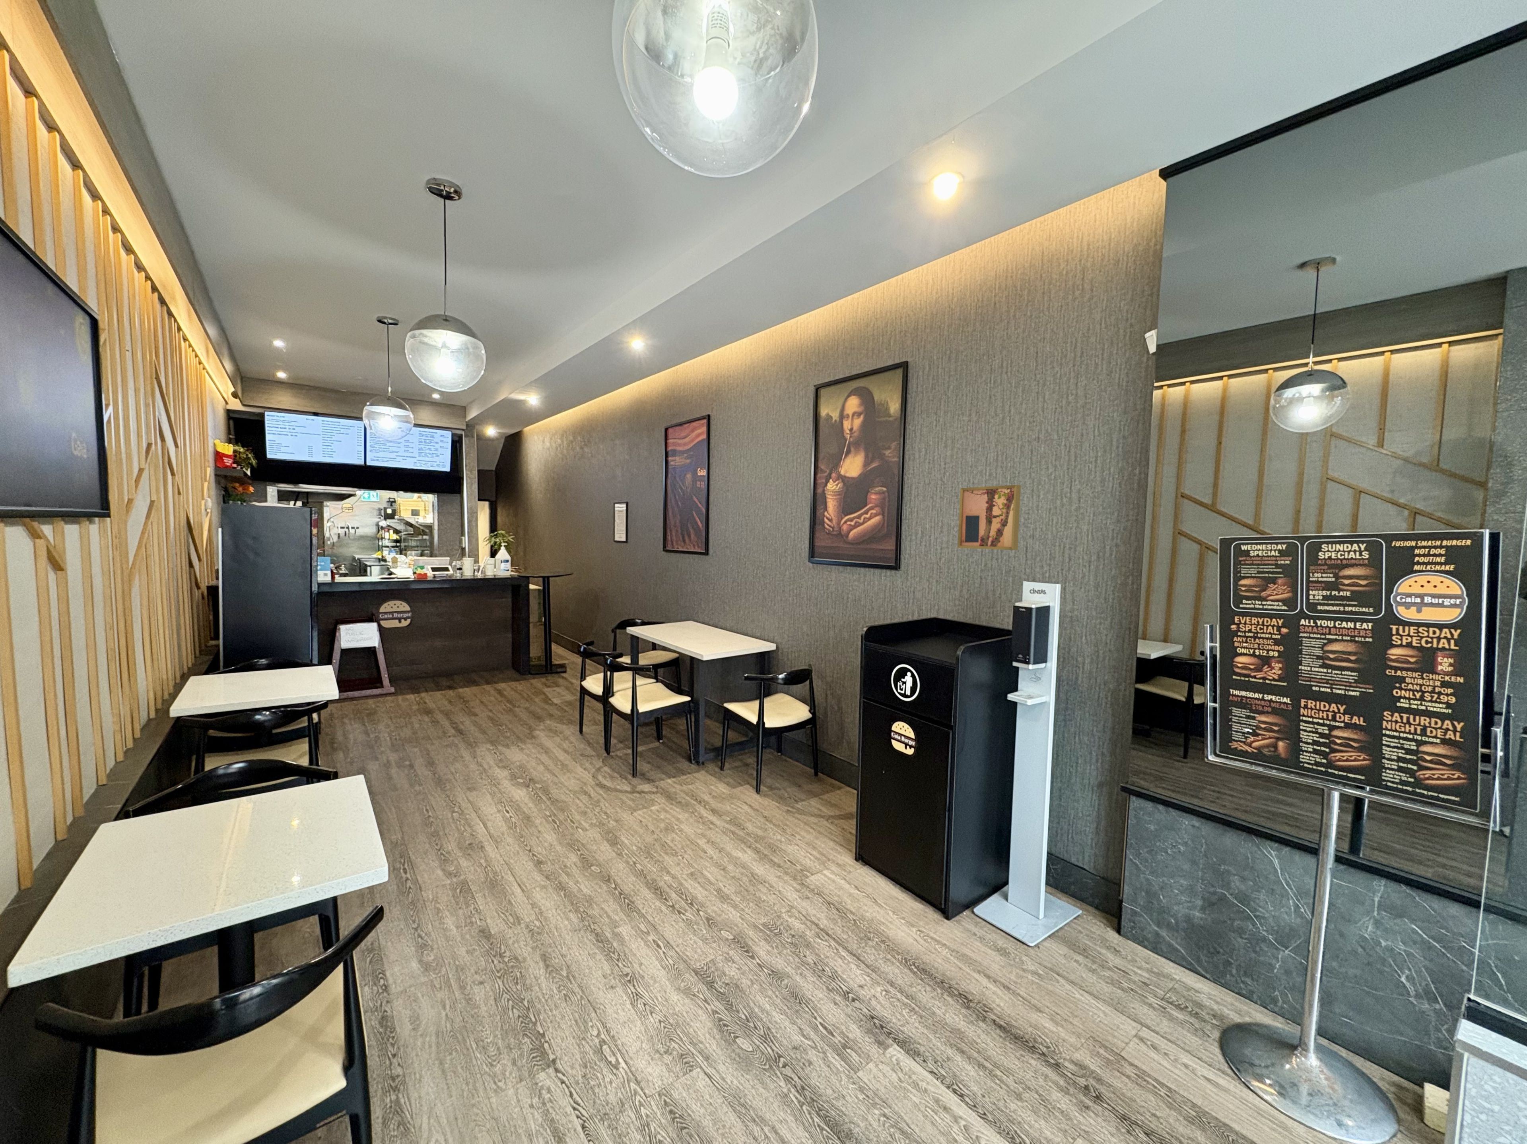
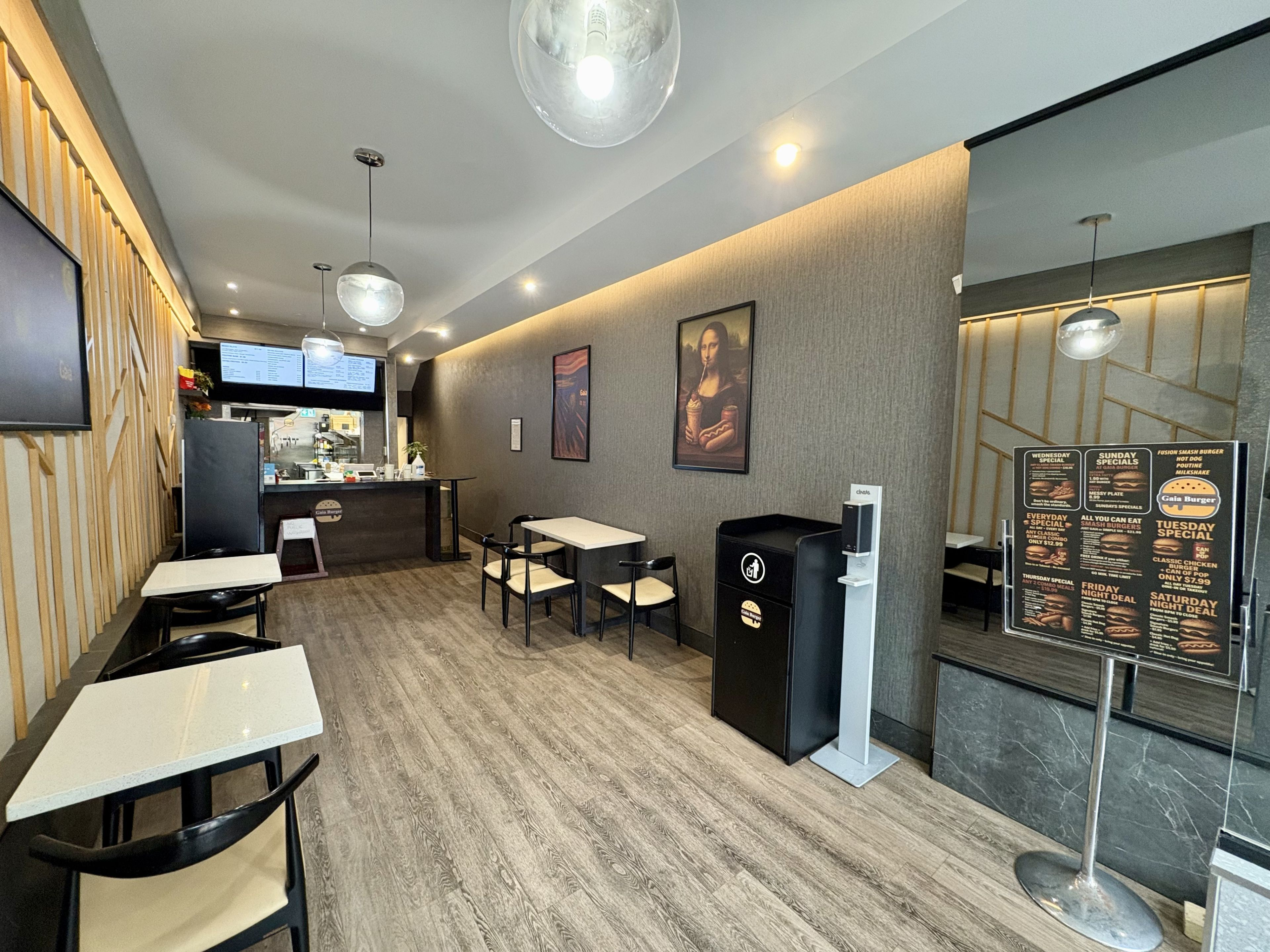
- wall art (988, 518)
